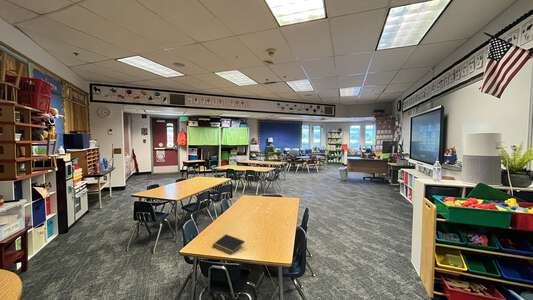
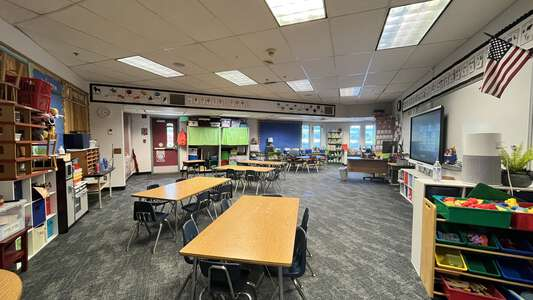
- notepad (228, 243)
